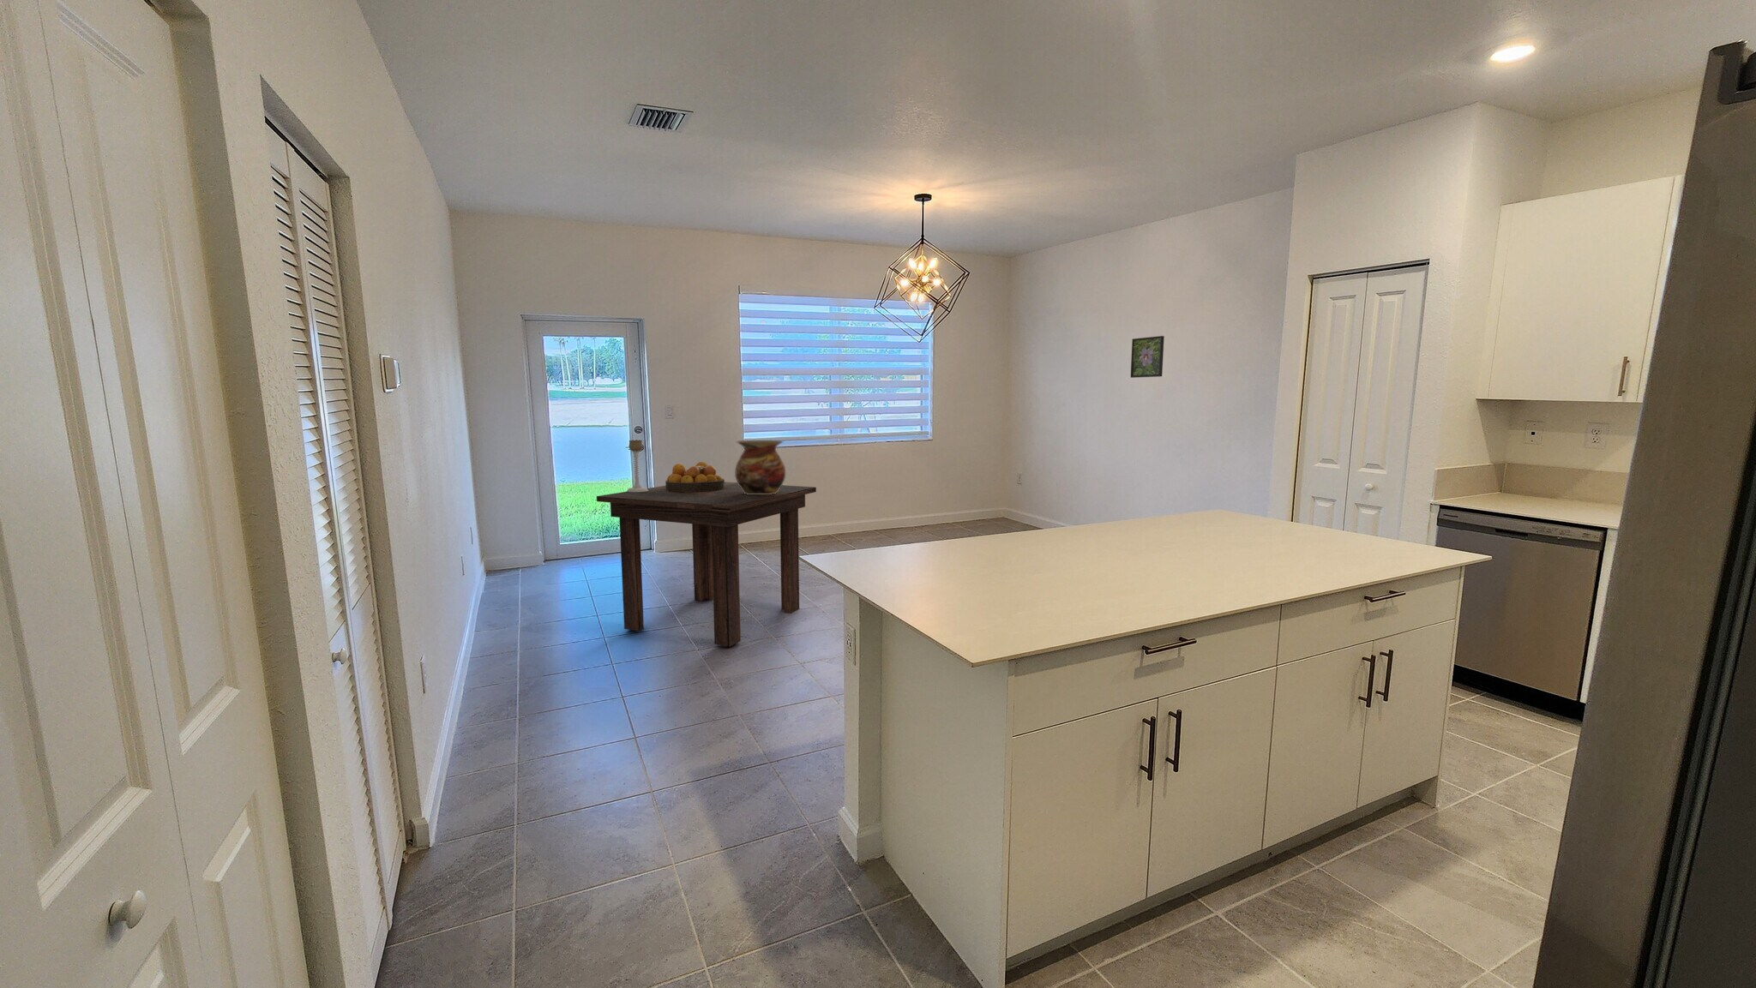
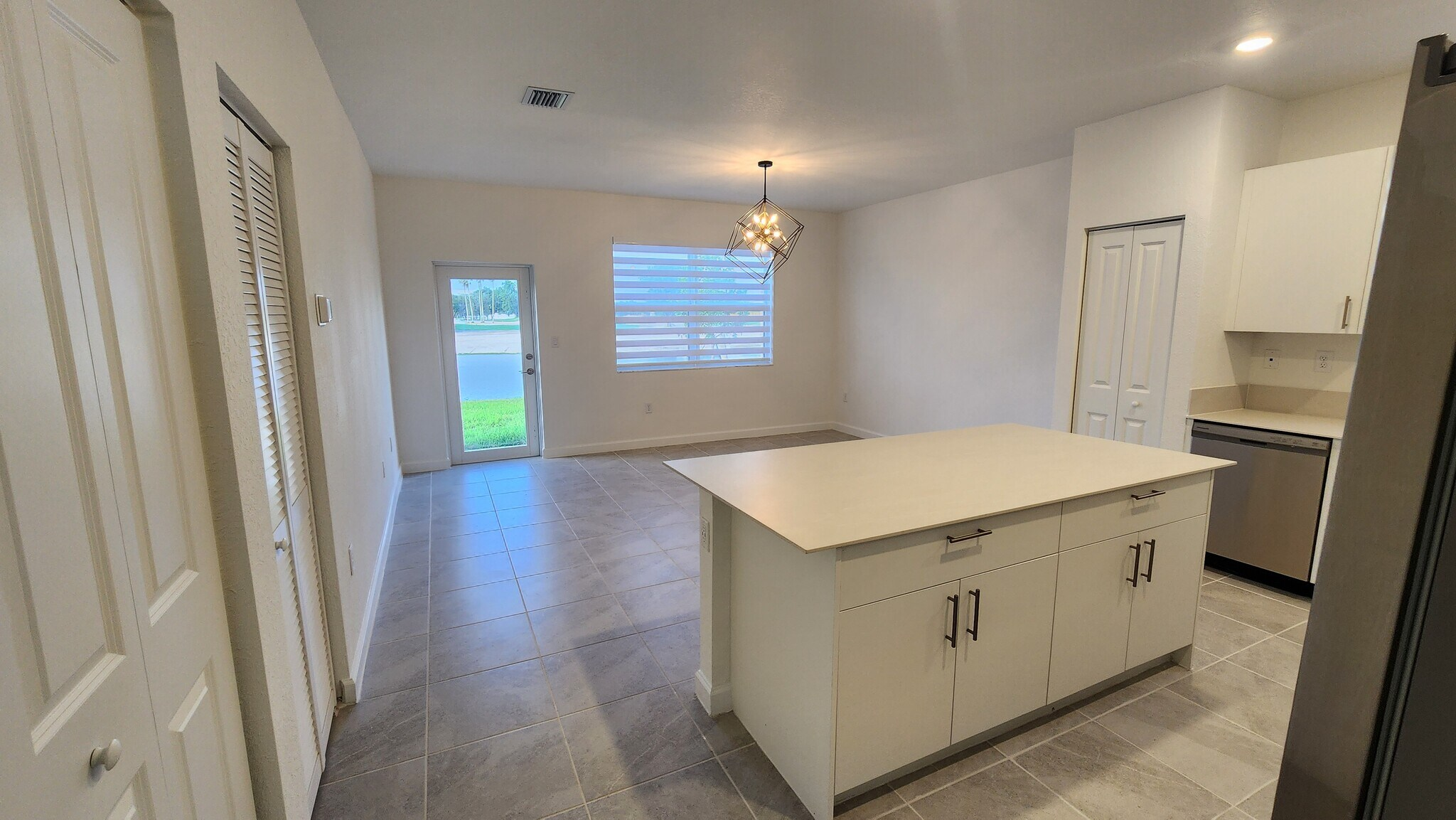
- fruit bowl (695, 476)
- dining table (714, 557)
- candle holder (637, 465)
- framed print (1147, 358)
- vase (760, 466)
